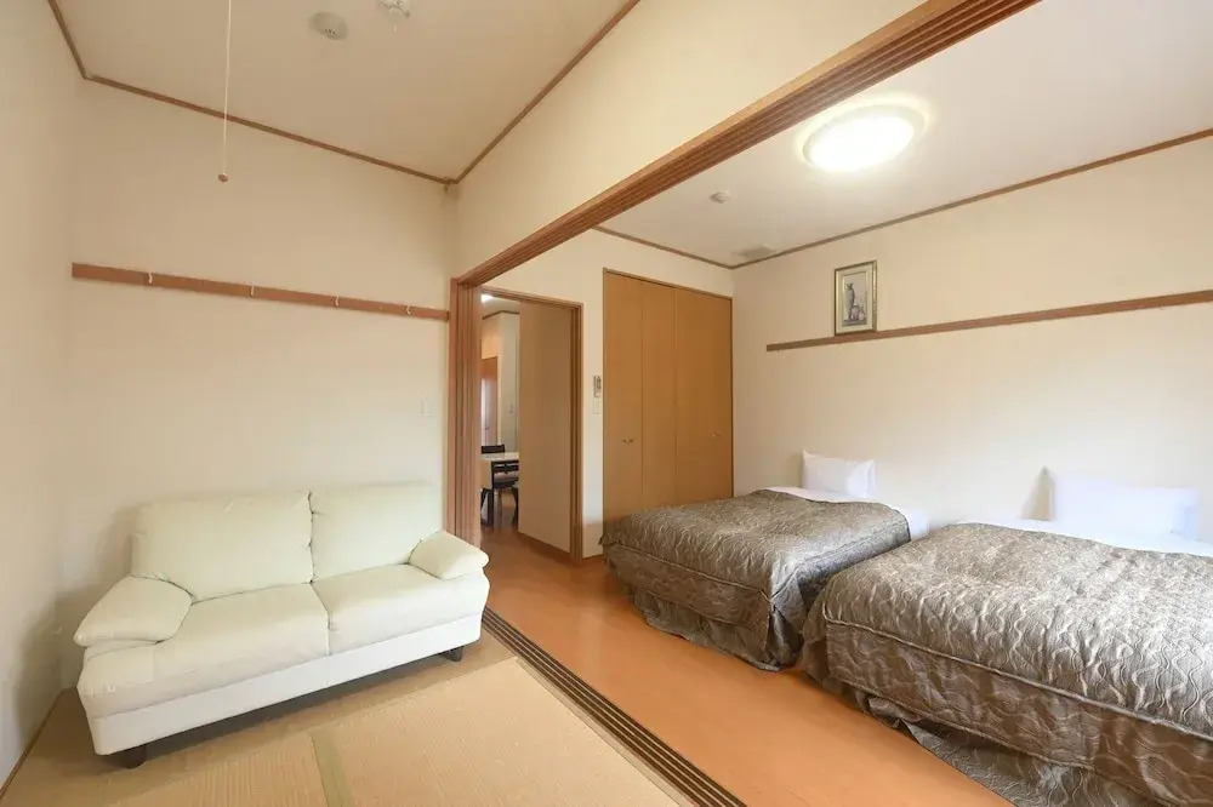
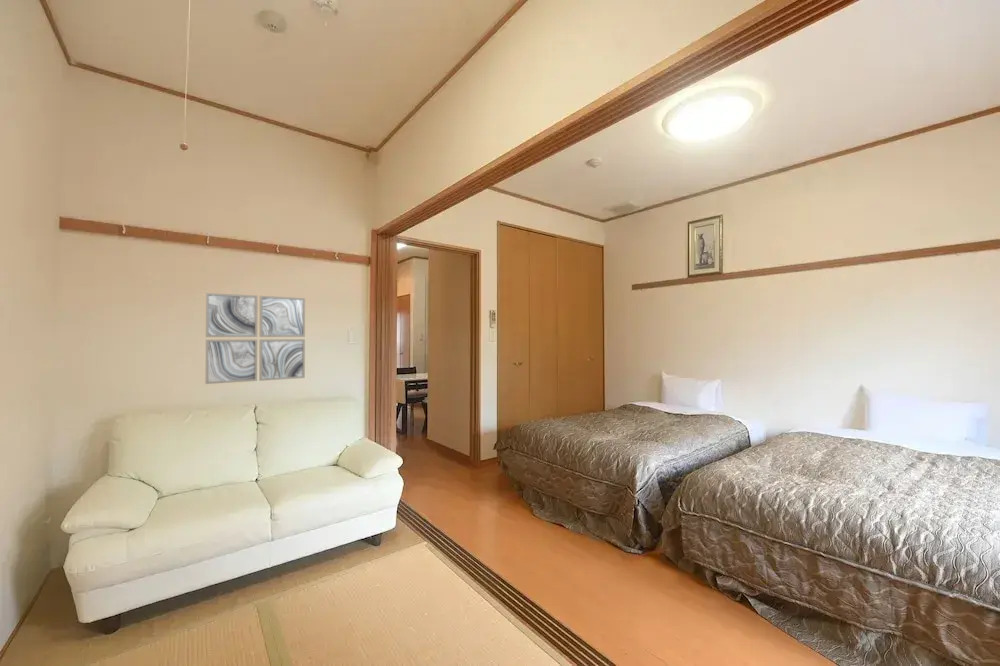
+ wall art (256, 339)
